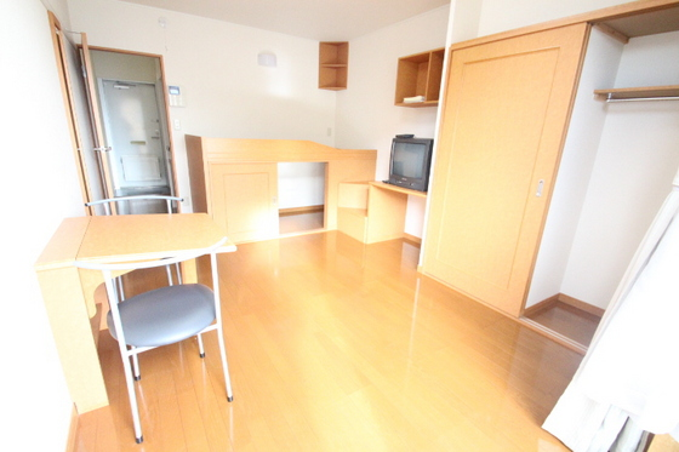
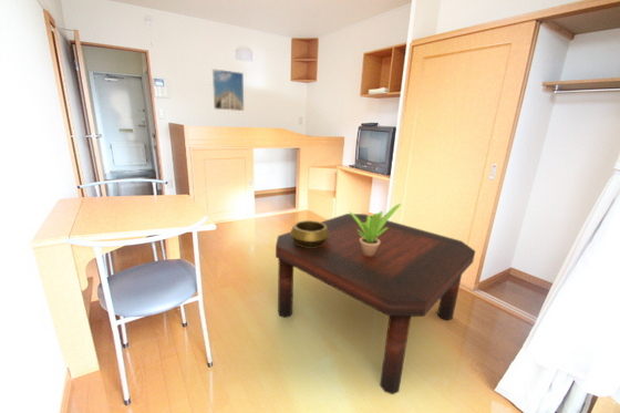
+ potted plant (369, 229)
+ coffee table (369, 279)
+ decorative bowl (309, 233)
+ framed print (228, 91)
